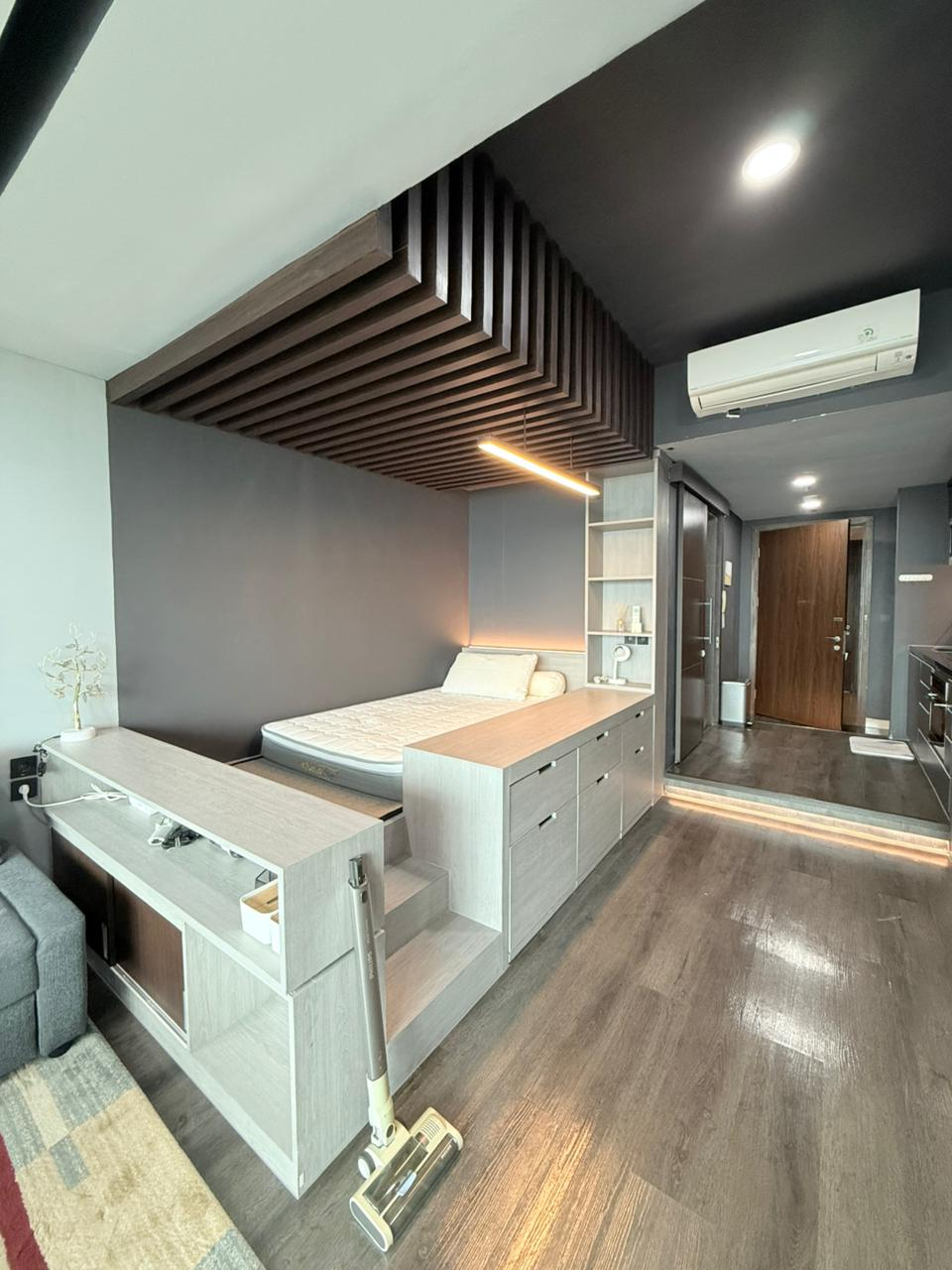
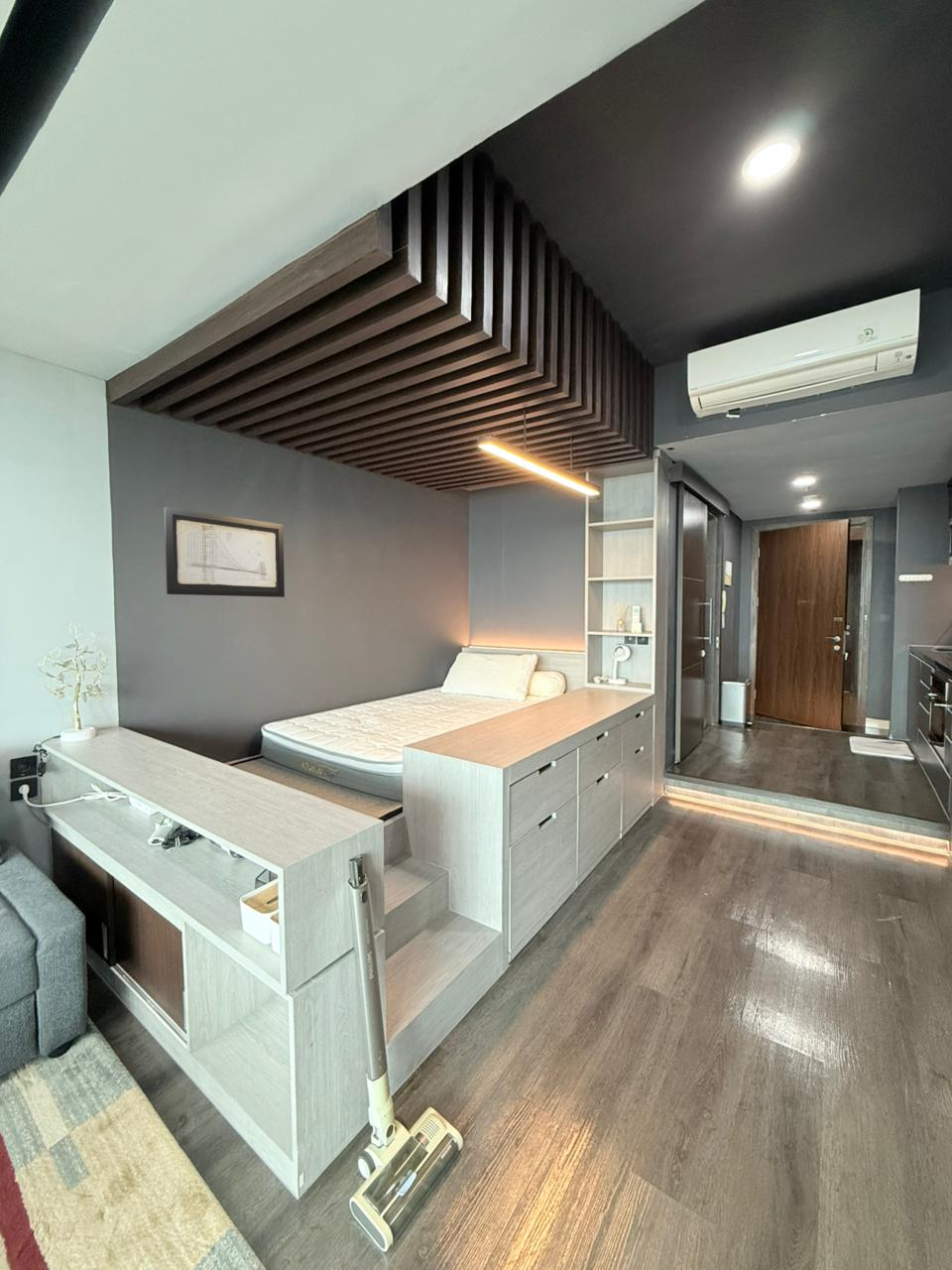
+ wall art (229, 556)
